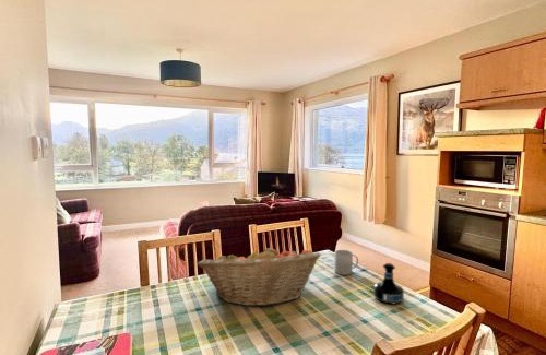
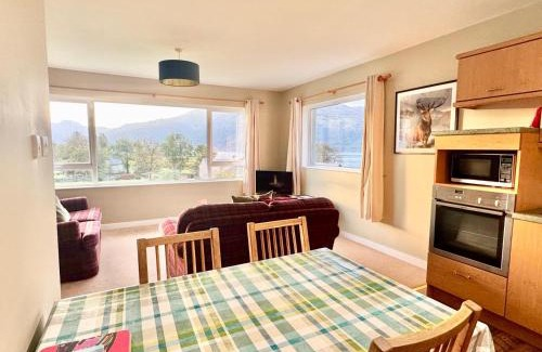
- mug (346, 261)
- fruit basket (260, 268)
- tequila bottle (388, 281)
